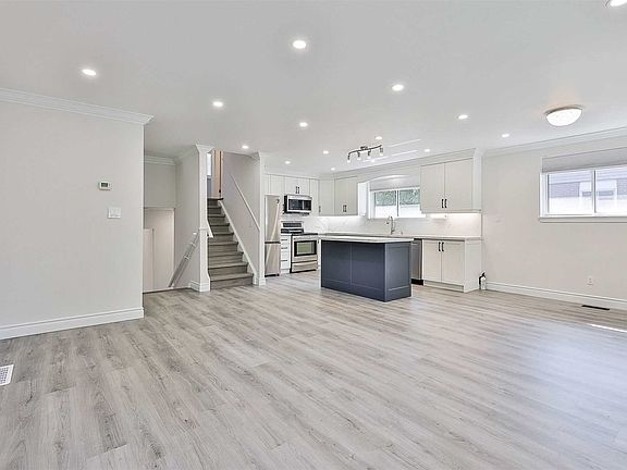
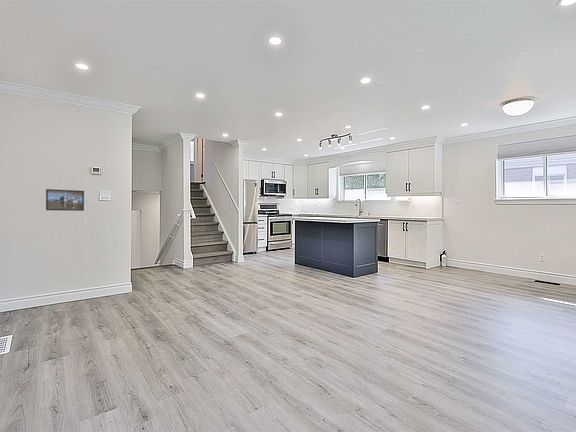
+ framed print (65, 200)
